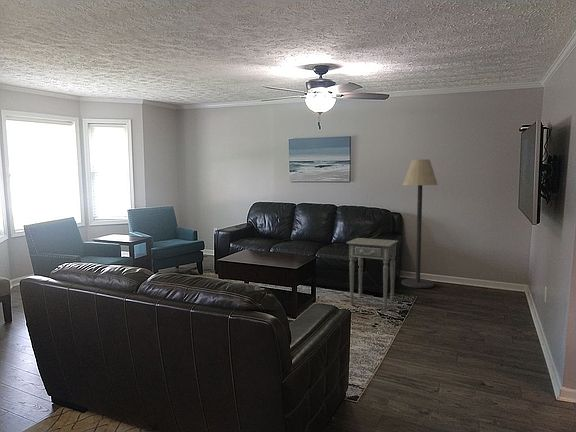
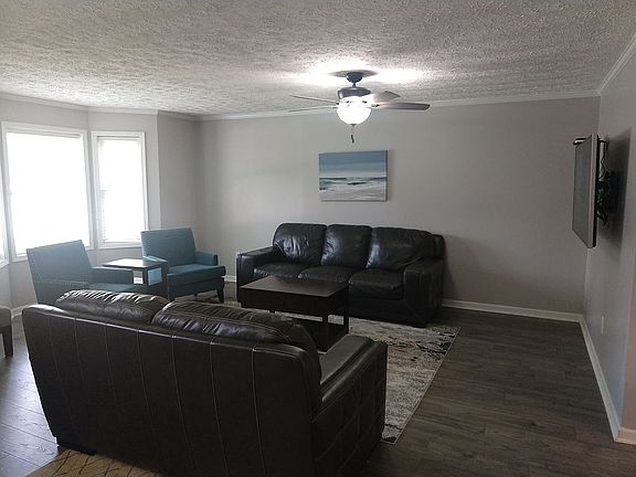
- side table (362, 270)
- floor lamp (419, 222)
